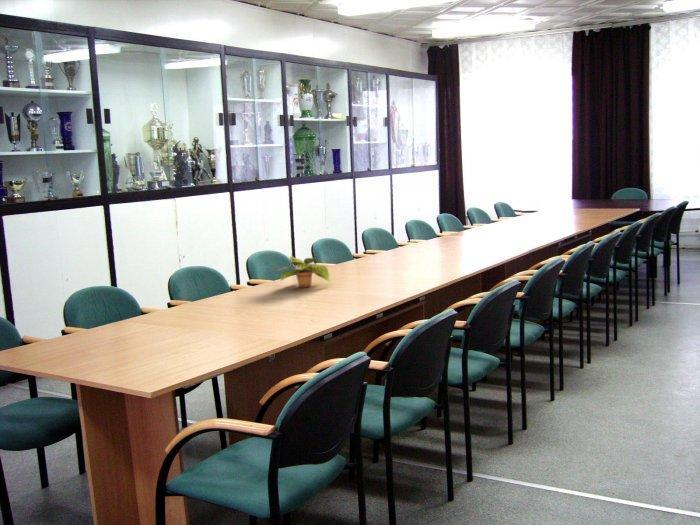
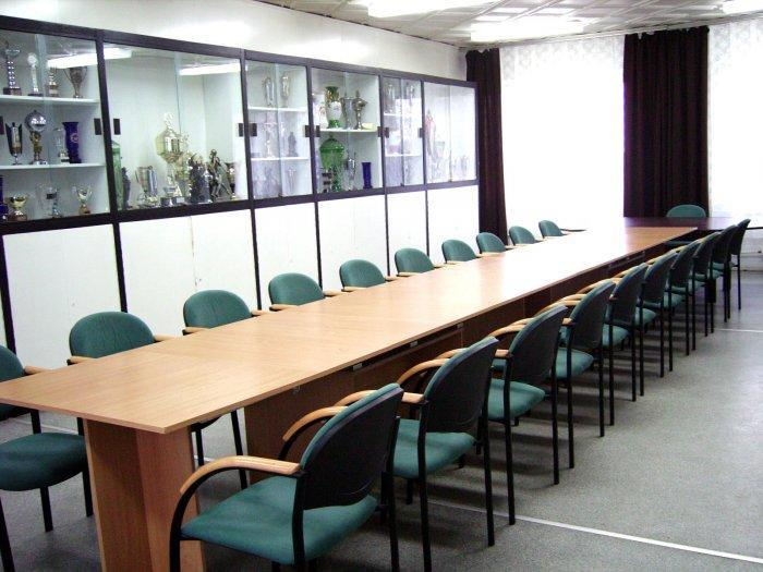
- plant (307, 270)
